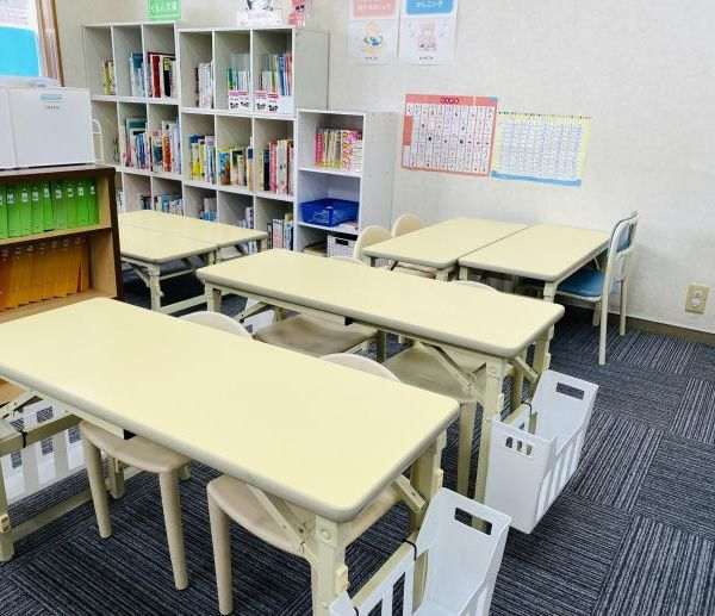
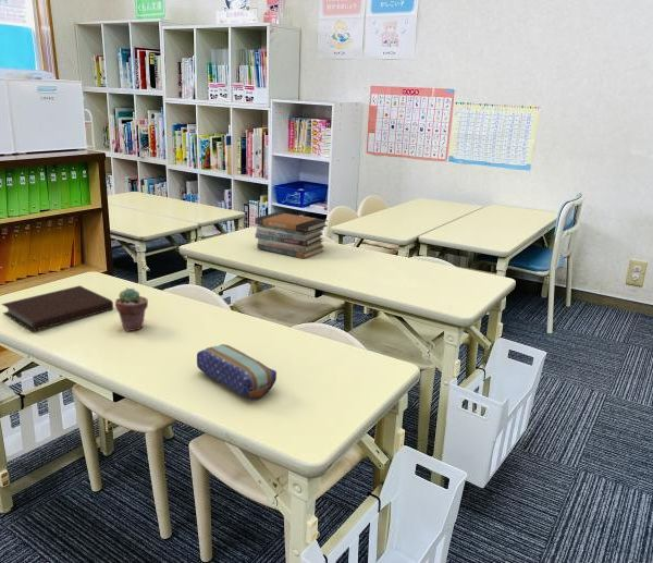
+ book stack (289, 234)
+ potted succulent (132, 307)
+ pencil case (235, 368)
+ notebook (58, 306)
